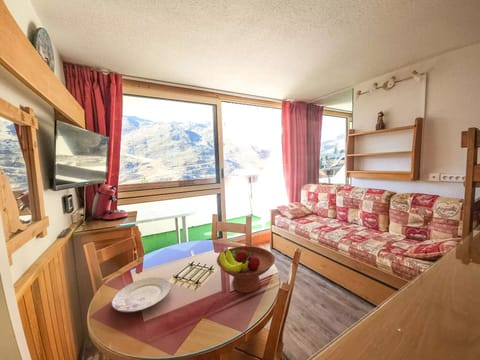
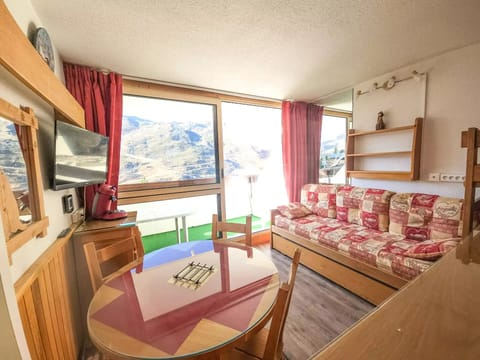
- fruit bowl (245, 266)
- plate (143, 294)
